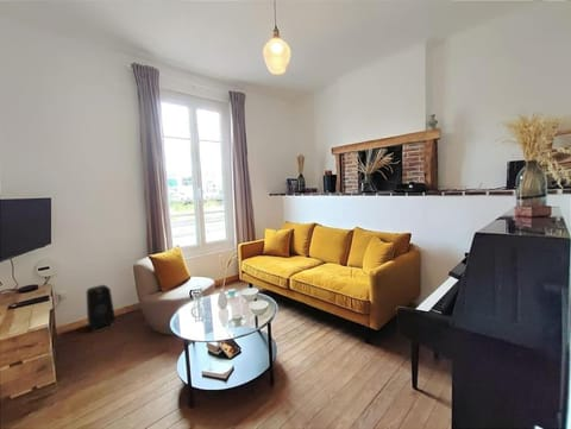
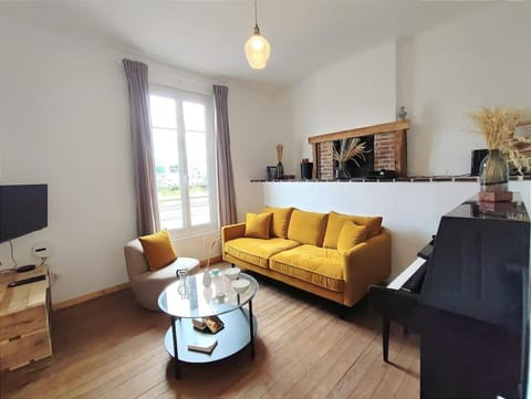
- speaker (100, 305)
